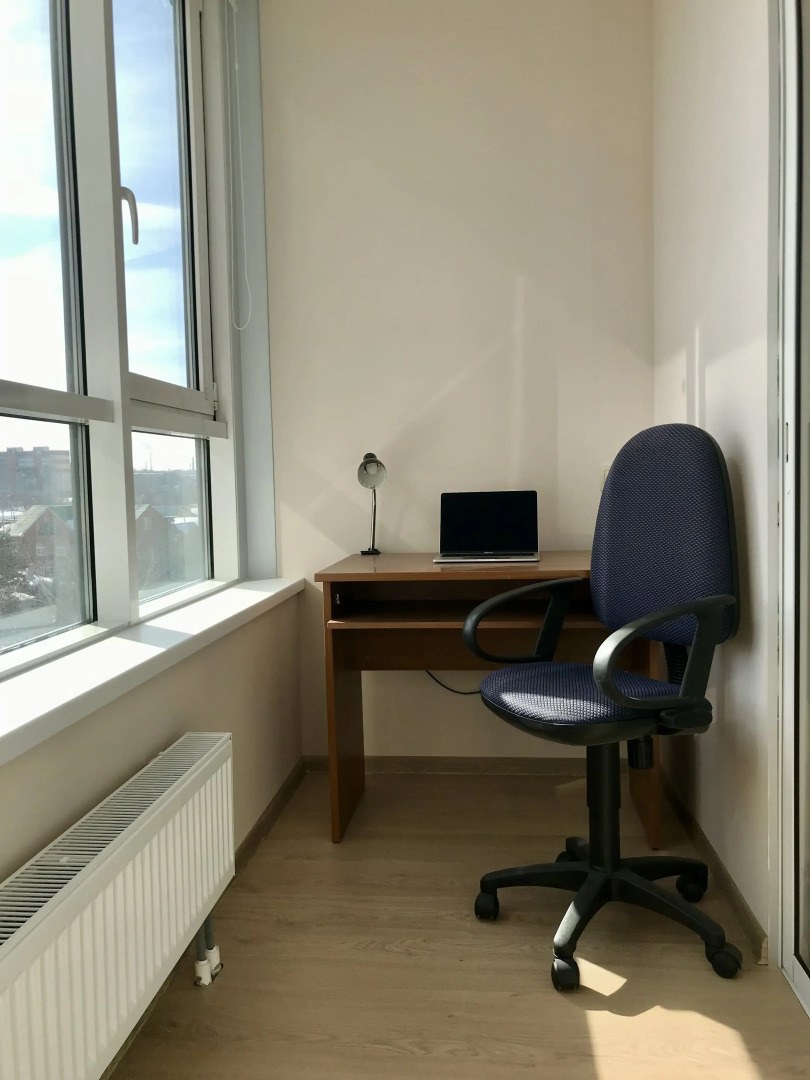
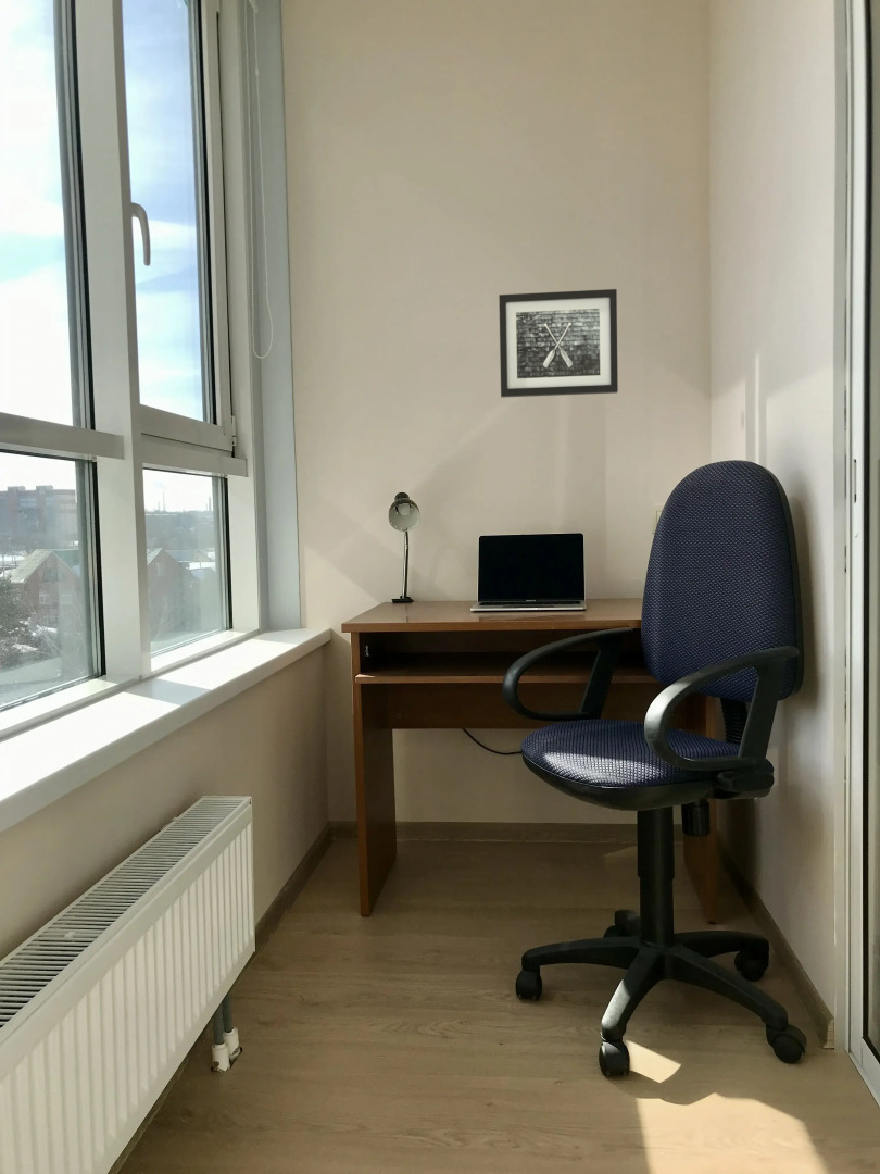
+ wall art (557, 344)
